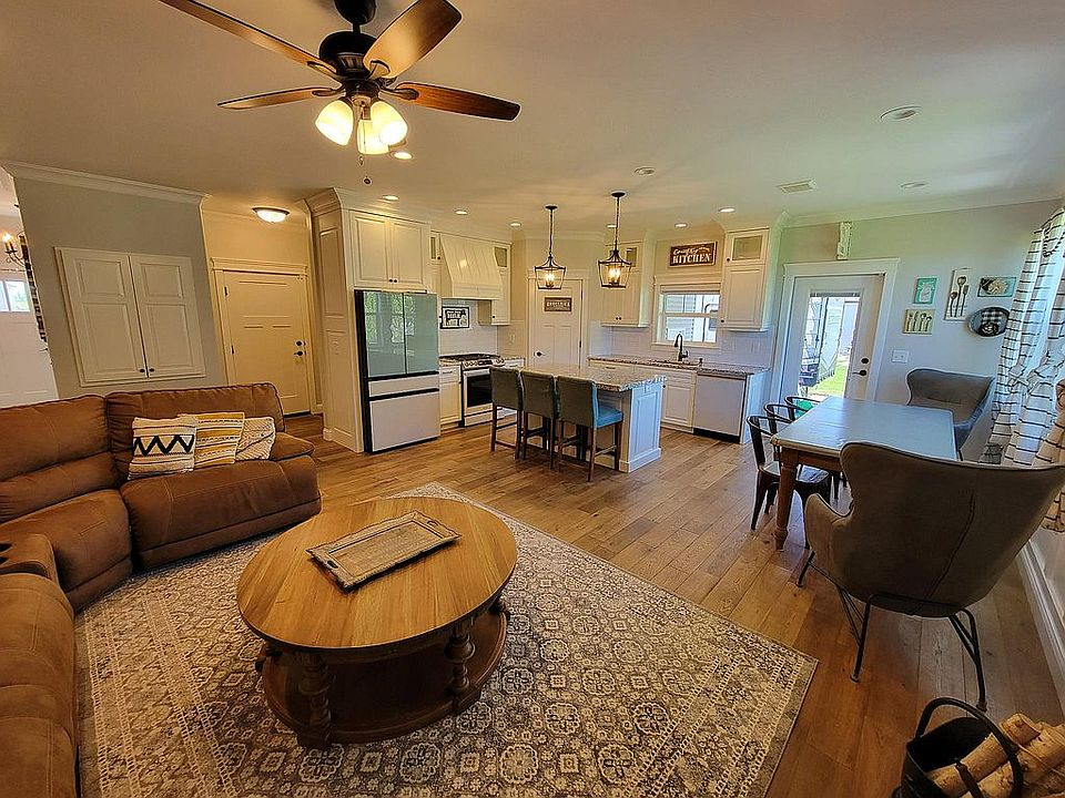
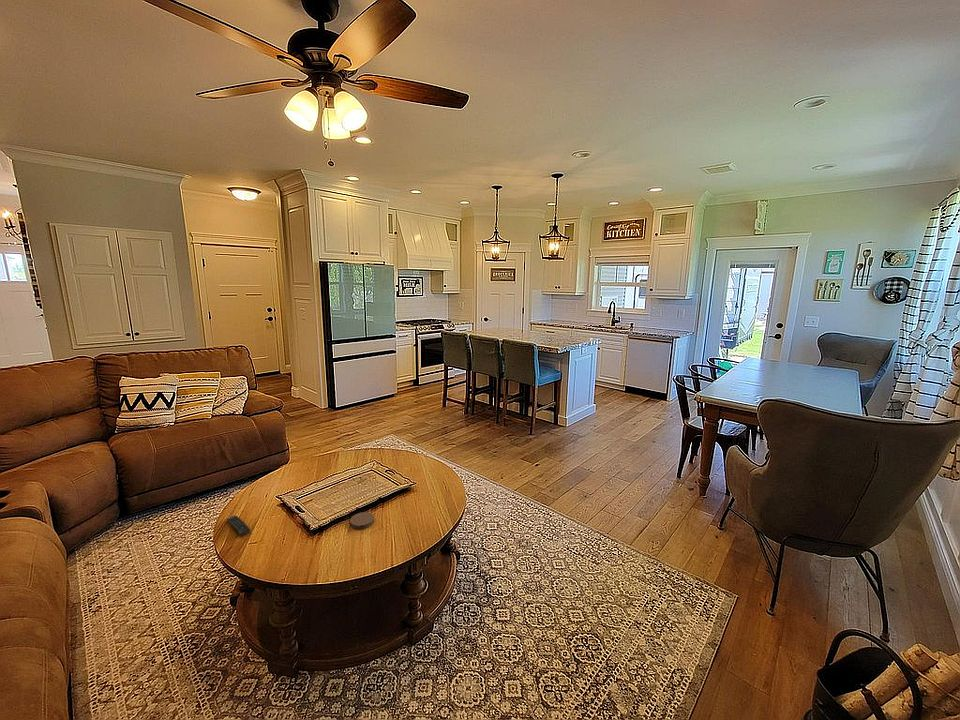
+ remote control (237, 524)
+ coaster (362, 520)
